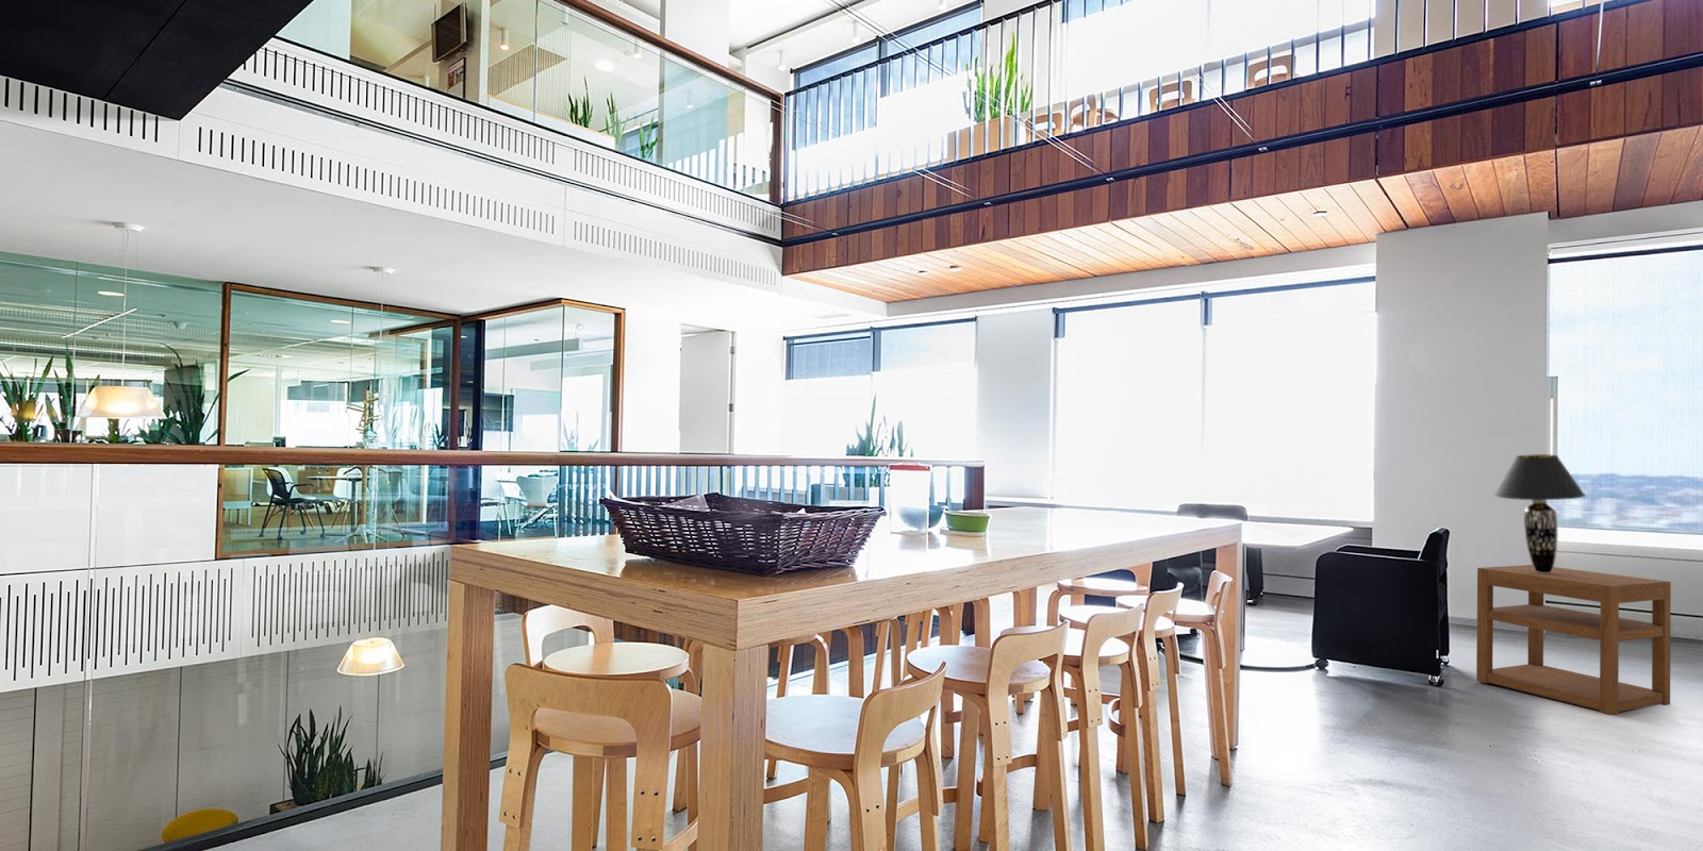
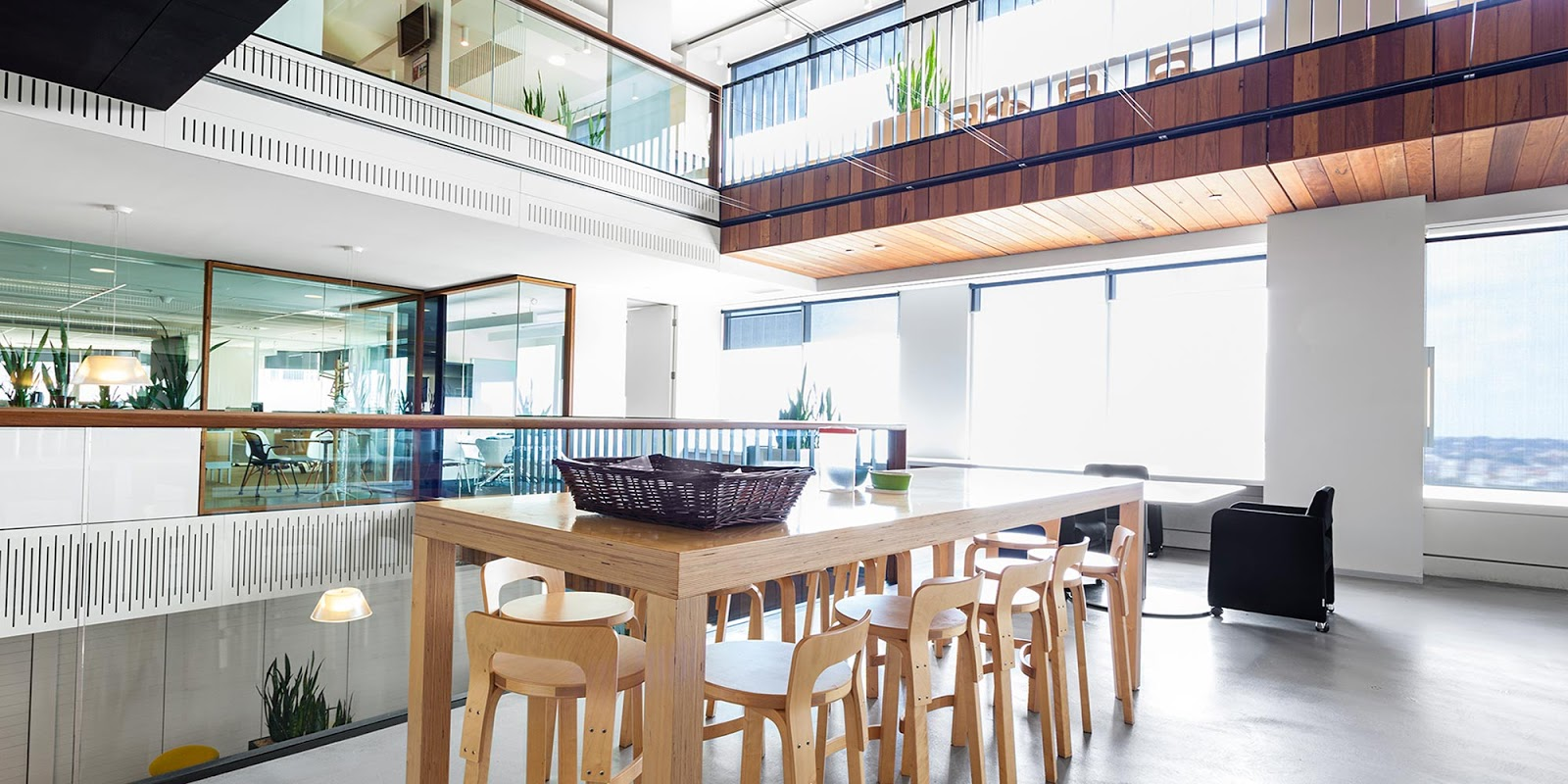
- table lamp (1543, 513)
- nightstand (1569, 633)
